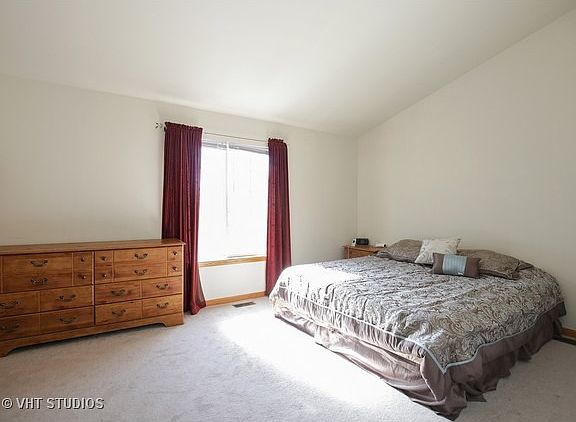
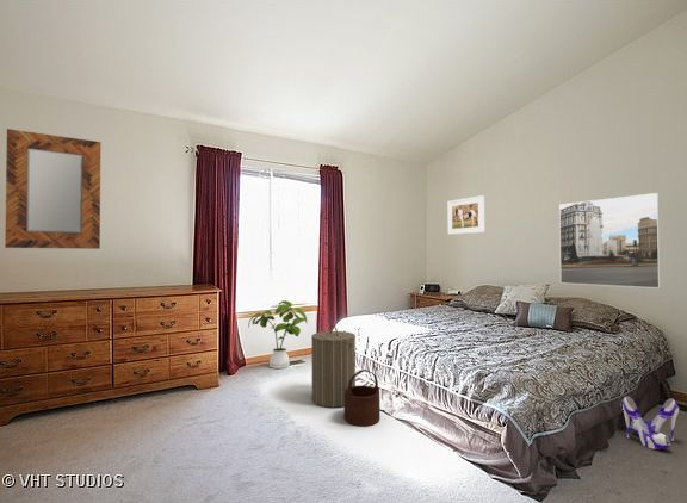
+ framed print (465, 216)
+ wooden bucket (361, 393)
+ laundry hamper (333, 361)
+ home mirror (55, 192)
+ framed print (605, 242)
+ house plant (285, 333)
+ shoe (649, 421)
